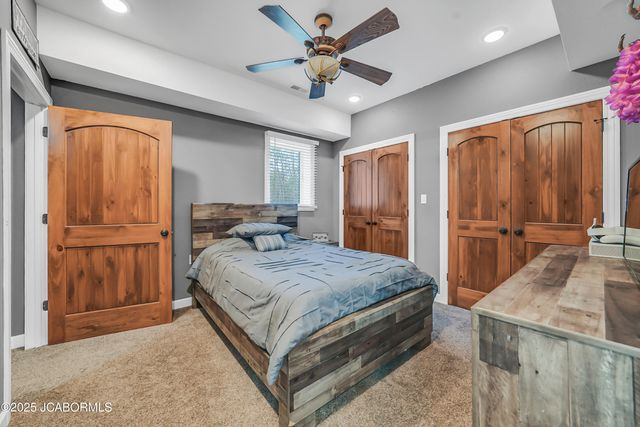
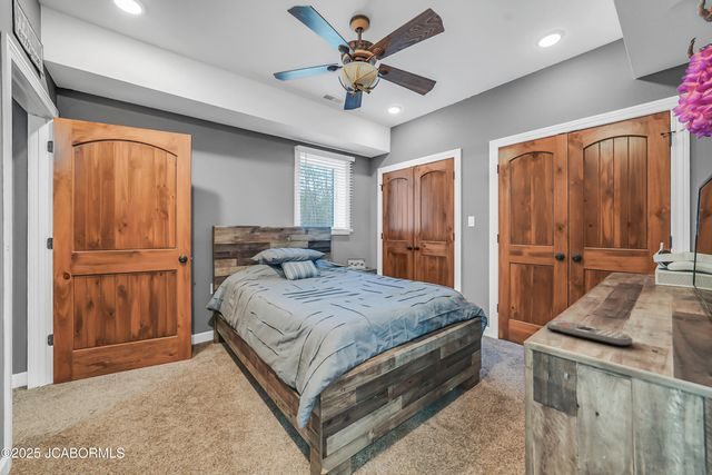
+ remote control (586, 331)
